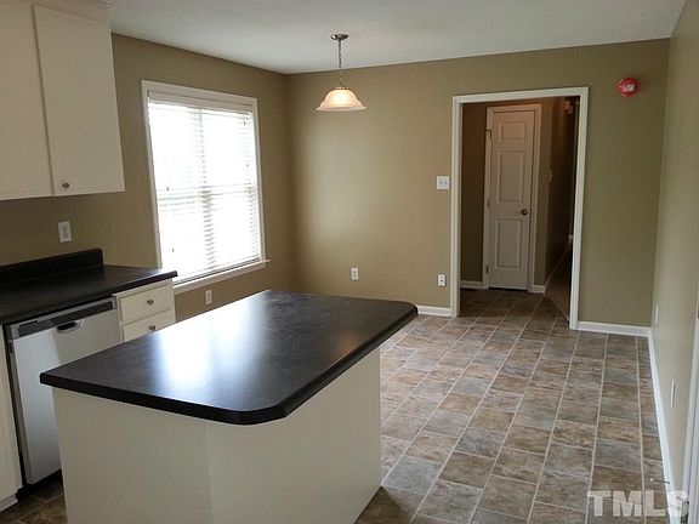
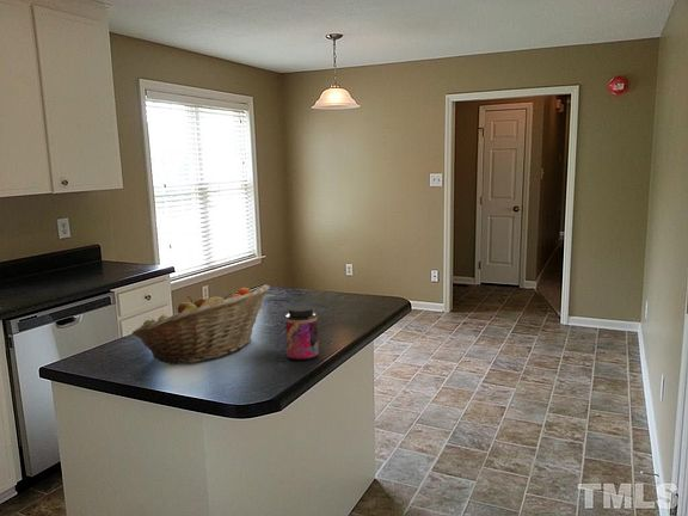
+ jar (301, 331)
+ fruit basket (205, 319)
